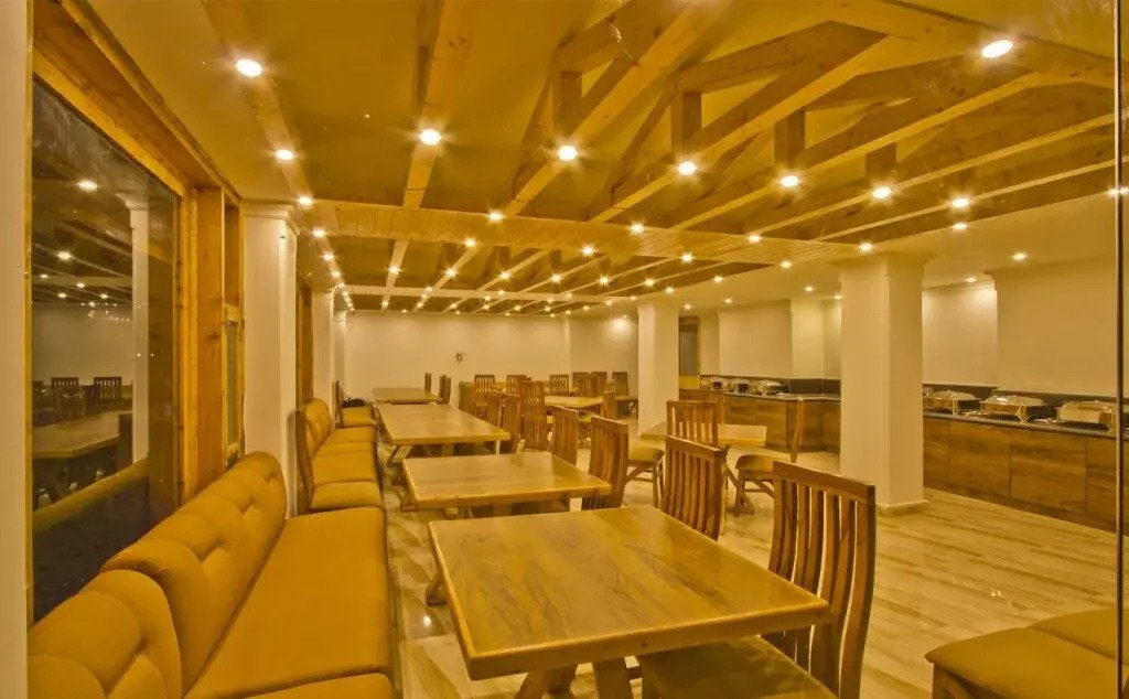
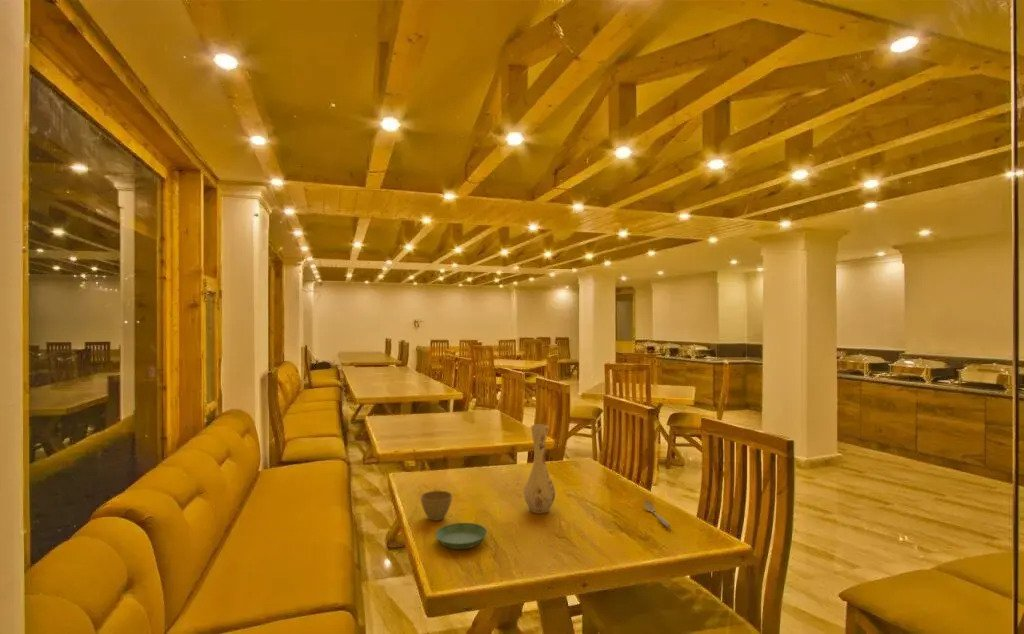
+ vase (539, 468)
+ spoon (656, 514)
+ flower pot (436, 506)
+ saucer (461, 536)
